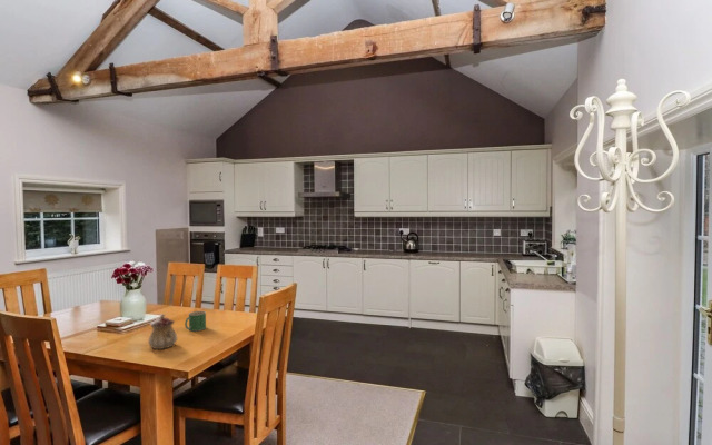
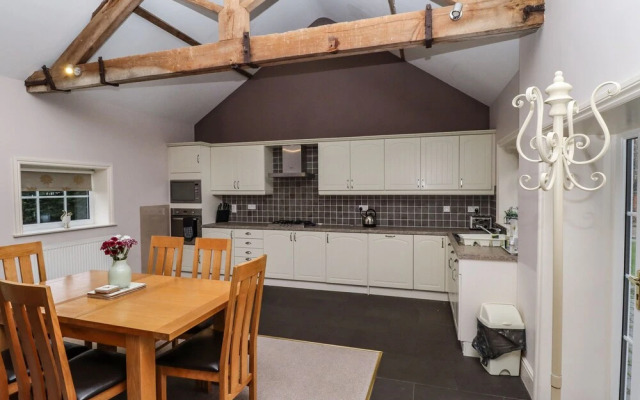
- mug (195, 322)
- teapot (164, 329)
